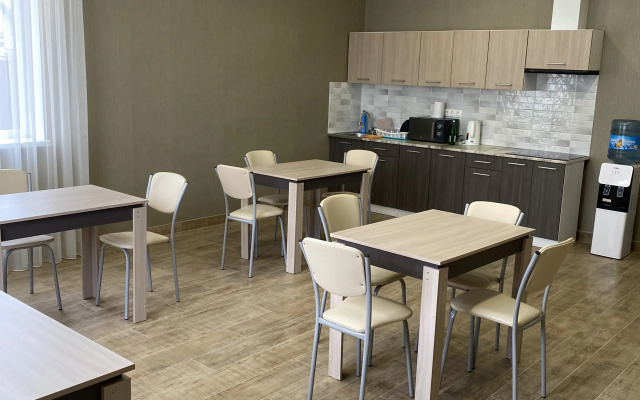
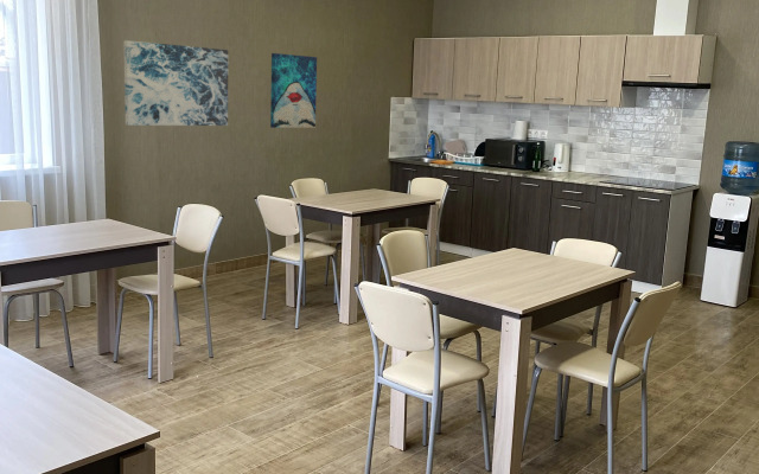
+ wall art (178, 85)
+ wall art (294, 91)
